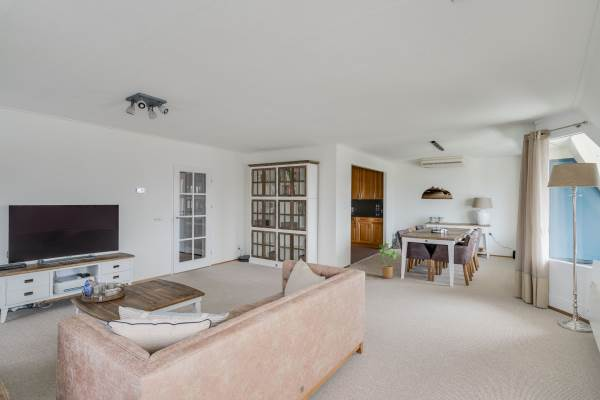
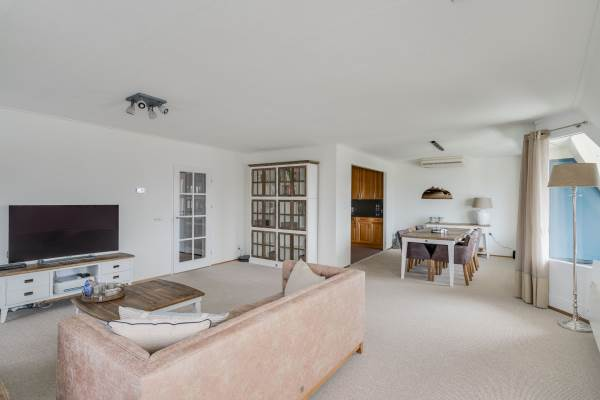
- house plant (388, 260)
